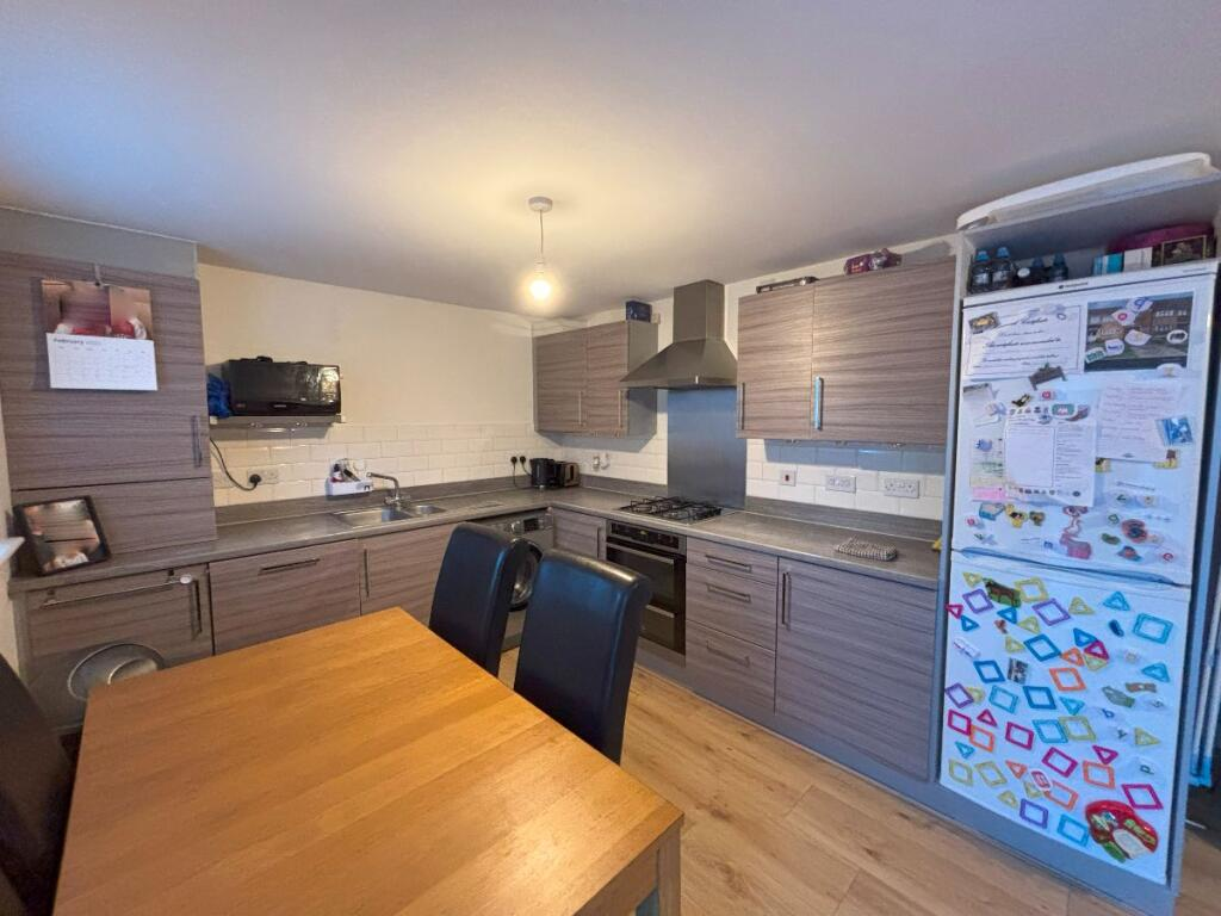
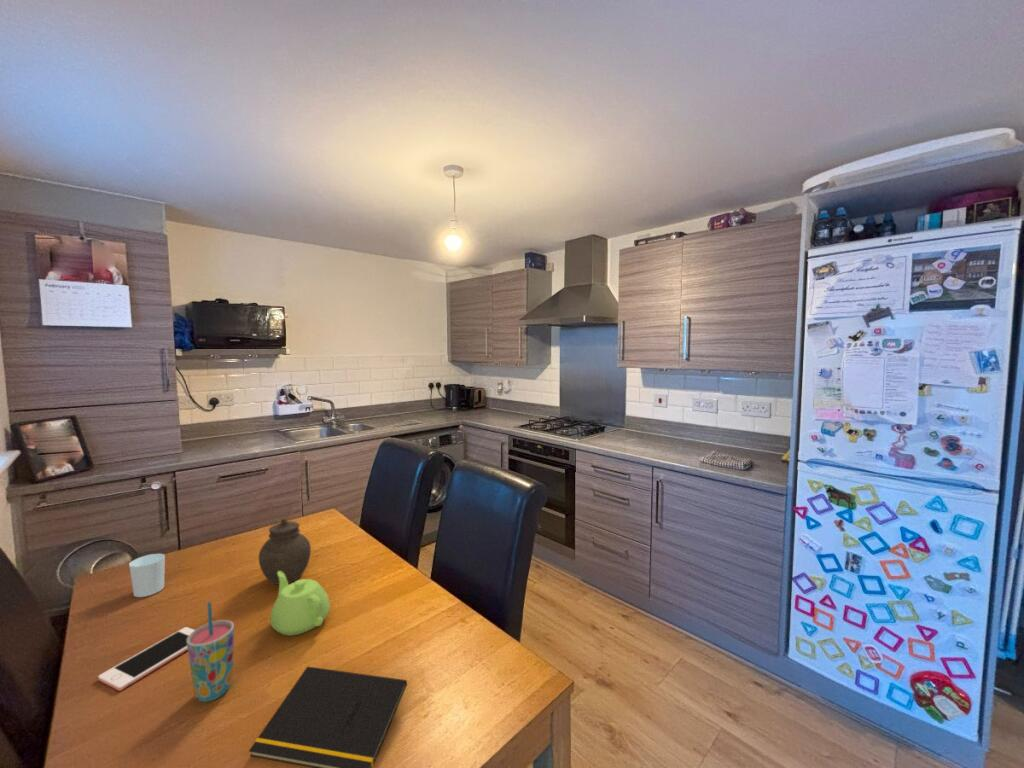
+ cup (211, 647)
+ cell phone (156, 655)
+ cup (148, 575)
+ teapot (298, 601)
+ notepad (334, 715)
+ jar (285, 549)
